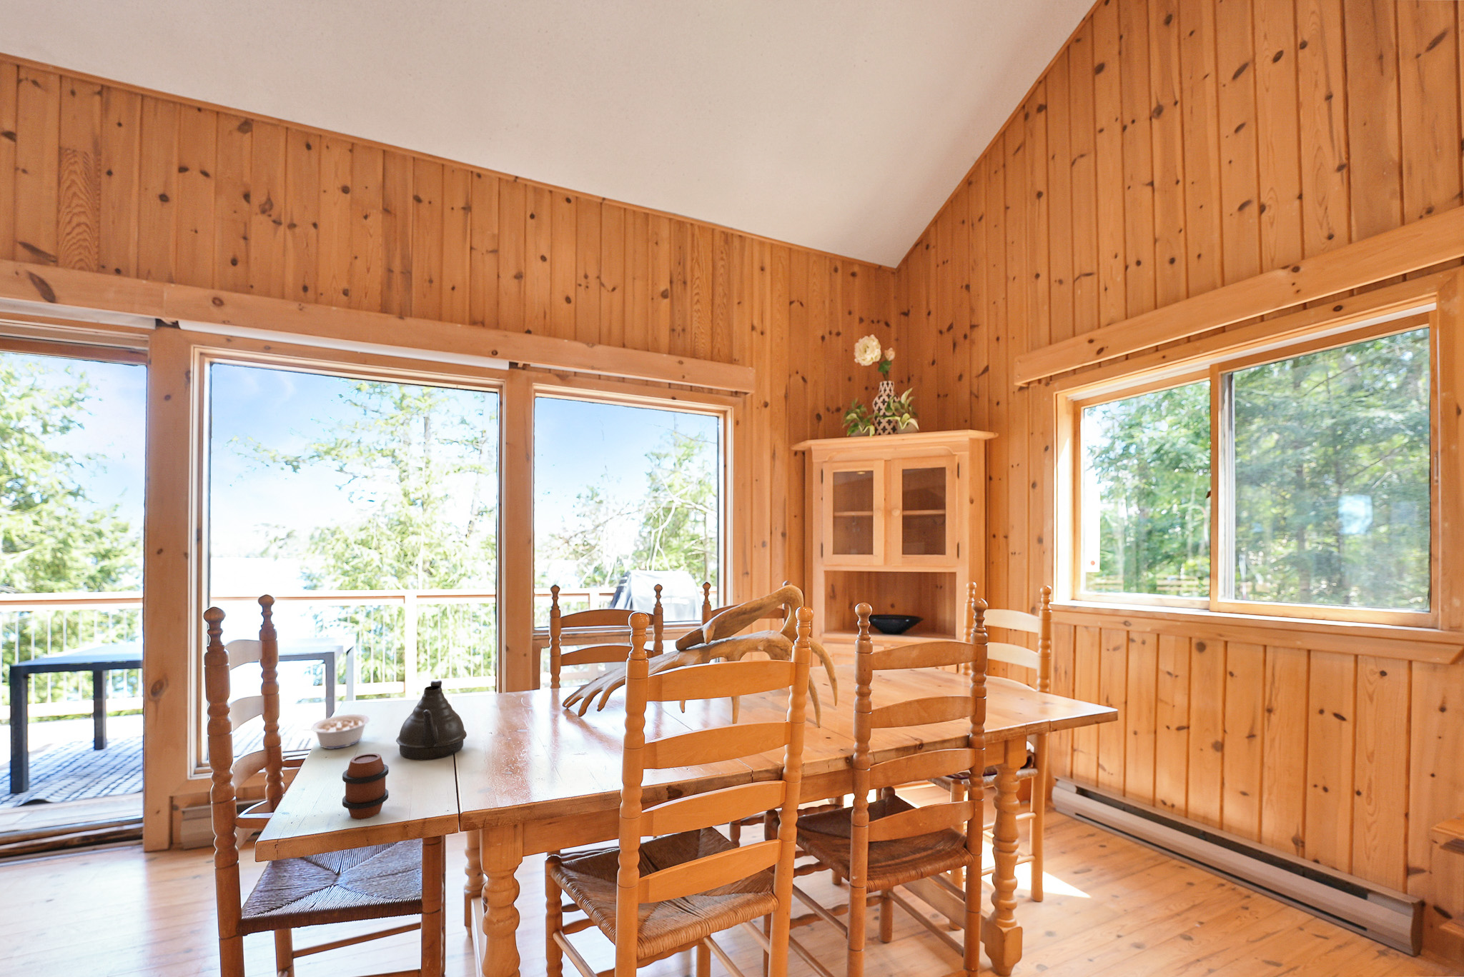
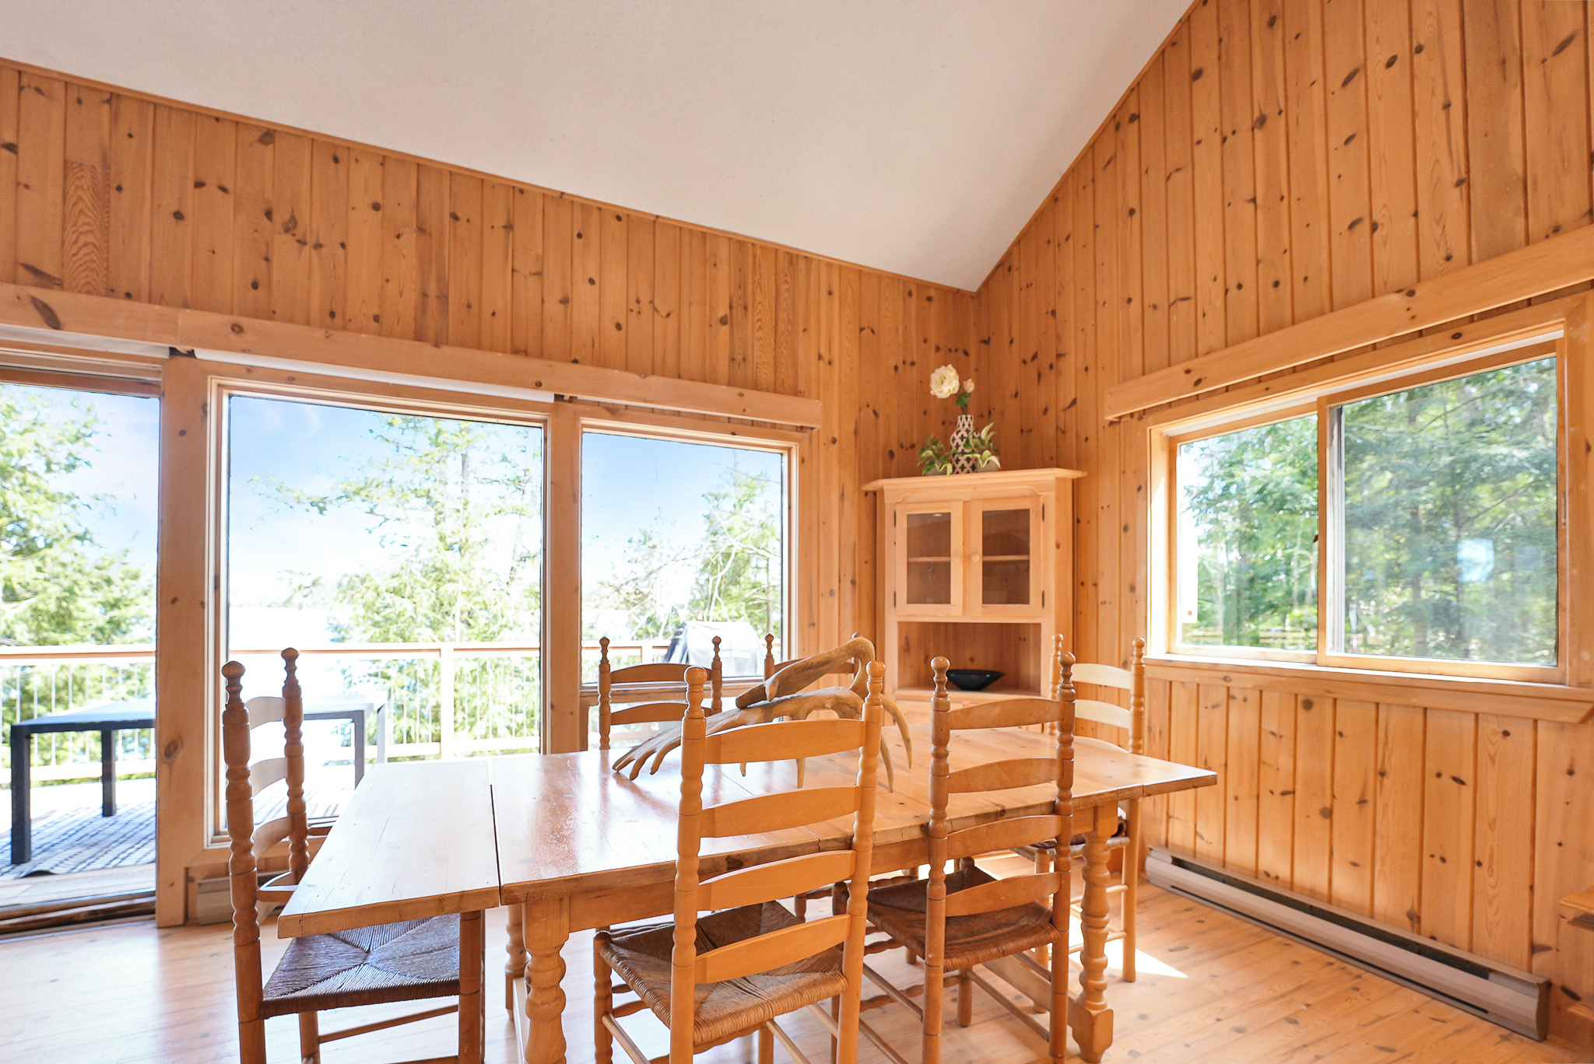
- legume (339, 732)
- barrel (365, 785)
- teapot (430, 722)
